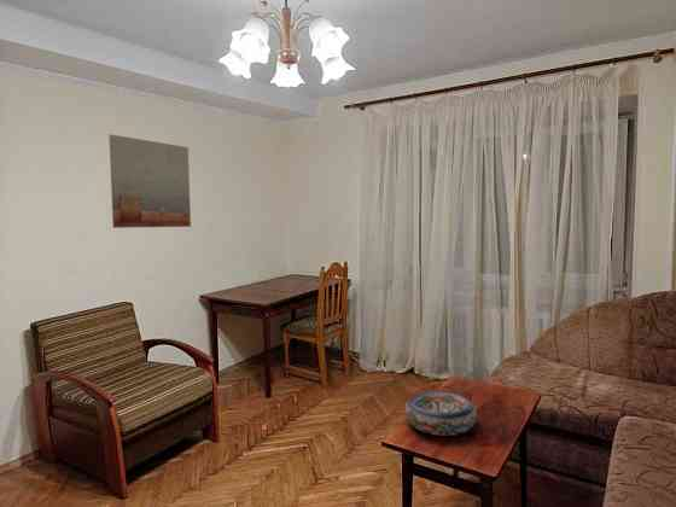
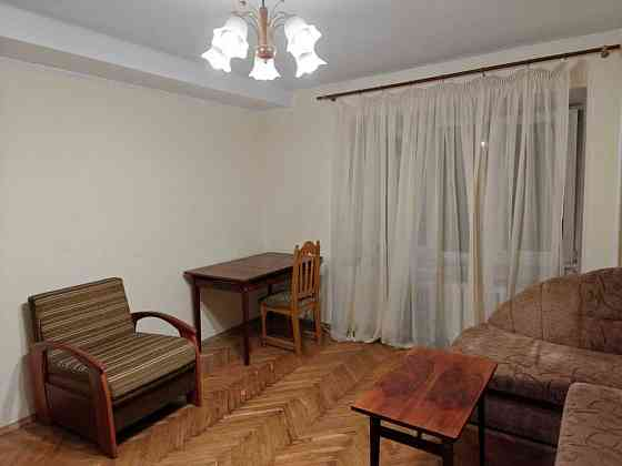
- bowl (439, 412)
- wall art (152, 185)
